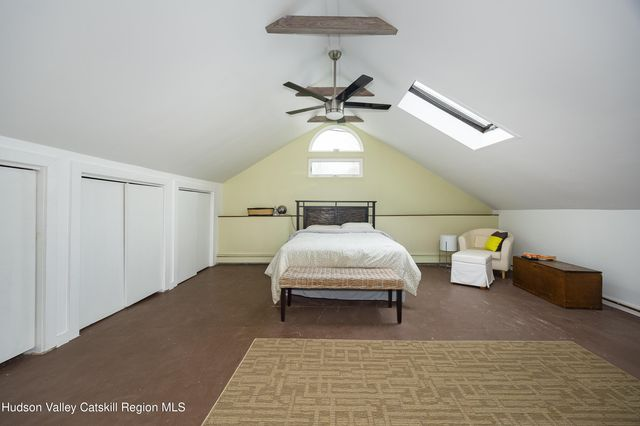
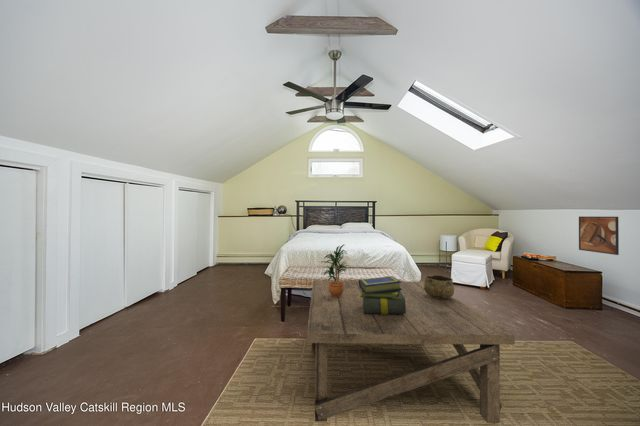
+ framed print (597, 234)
+ coffee table (384, 333)
+ decorative bowl (439, 287)
+ potted plant (335, 270)
+ stack of books (380, 294)
